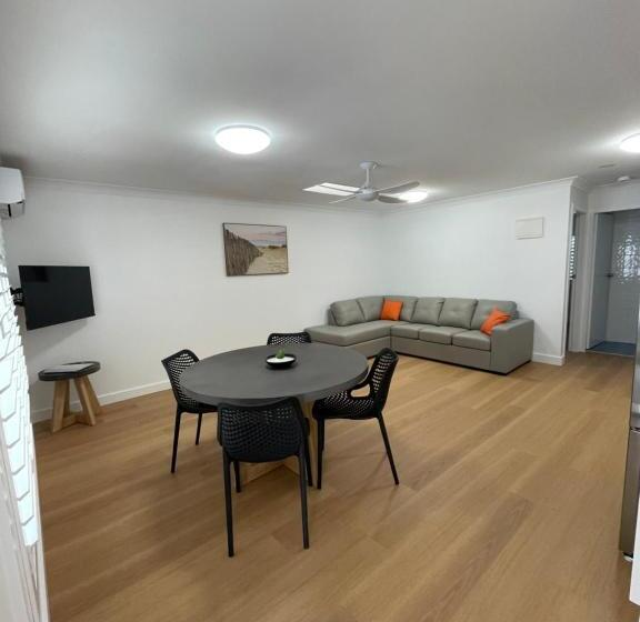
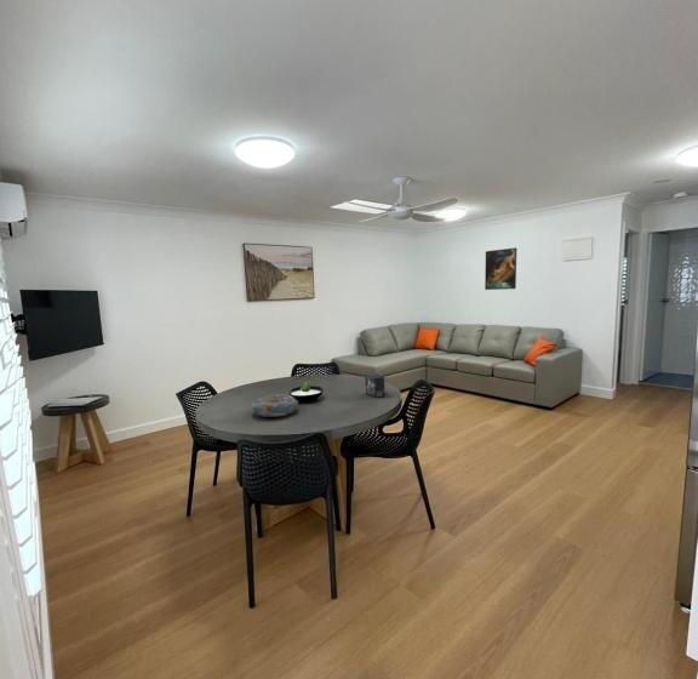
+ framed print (499, 269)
+ small box (374, 384)
+ decorative bowl (275, 405)
